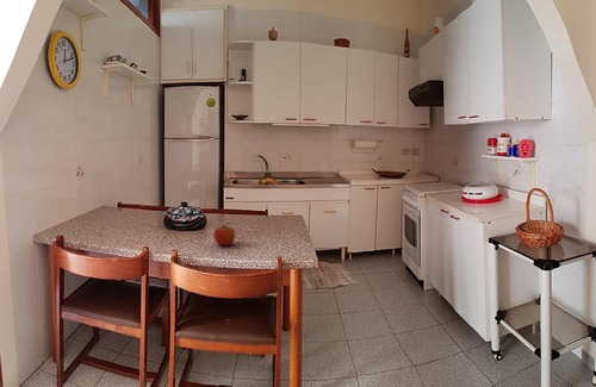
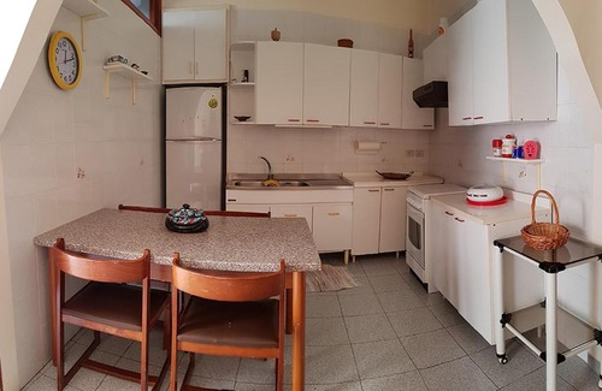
- fruit (224, 233)
